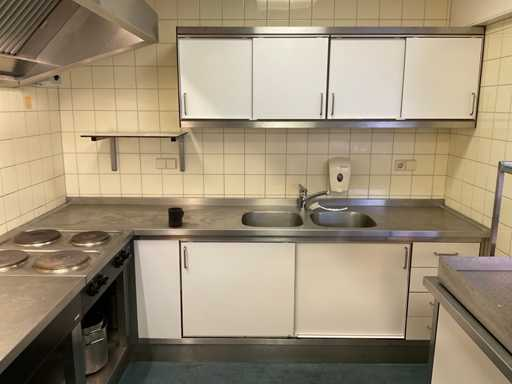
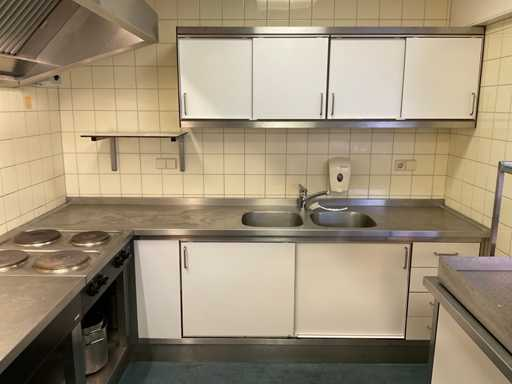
- mug (177, 216)
